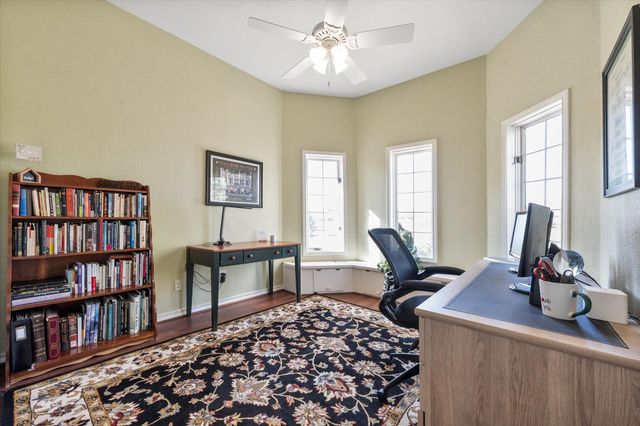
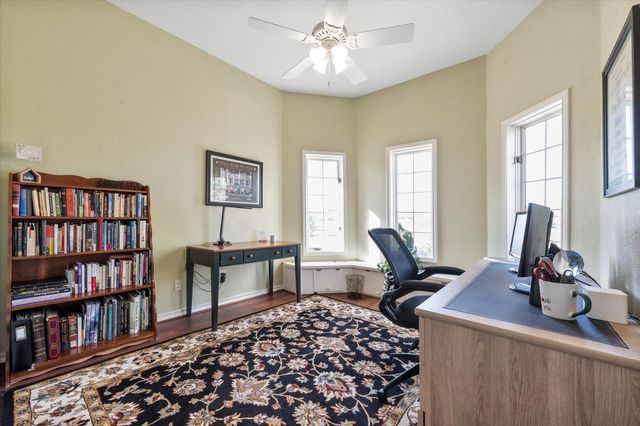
+ waste bin (355, 287)
